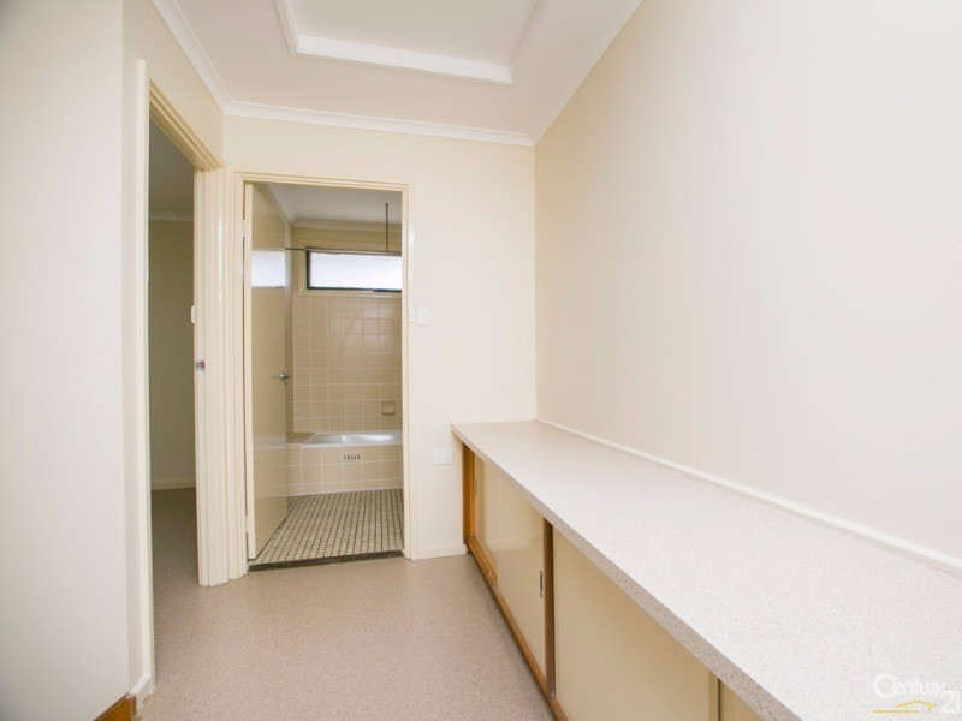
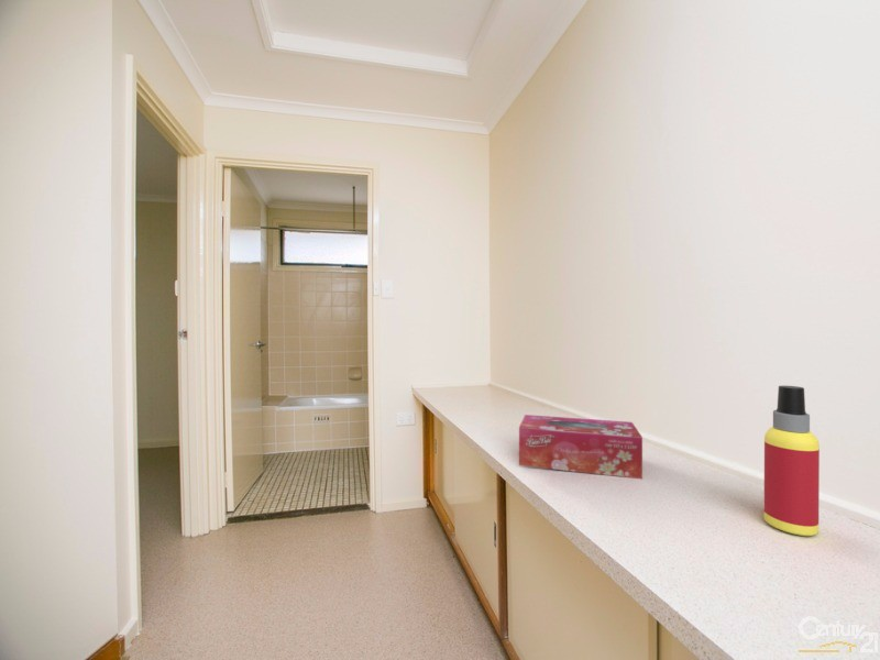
+ spray bottle (790, 457)
+ tissue box (576, 442)
